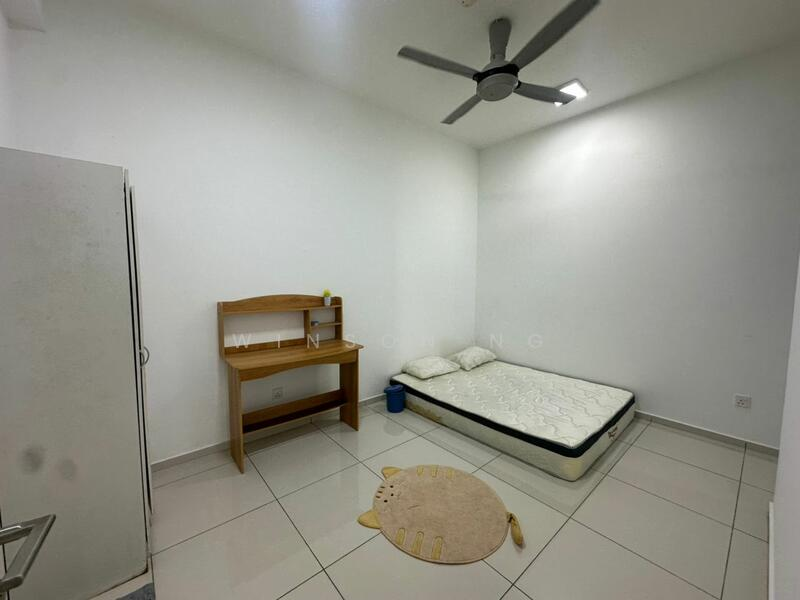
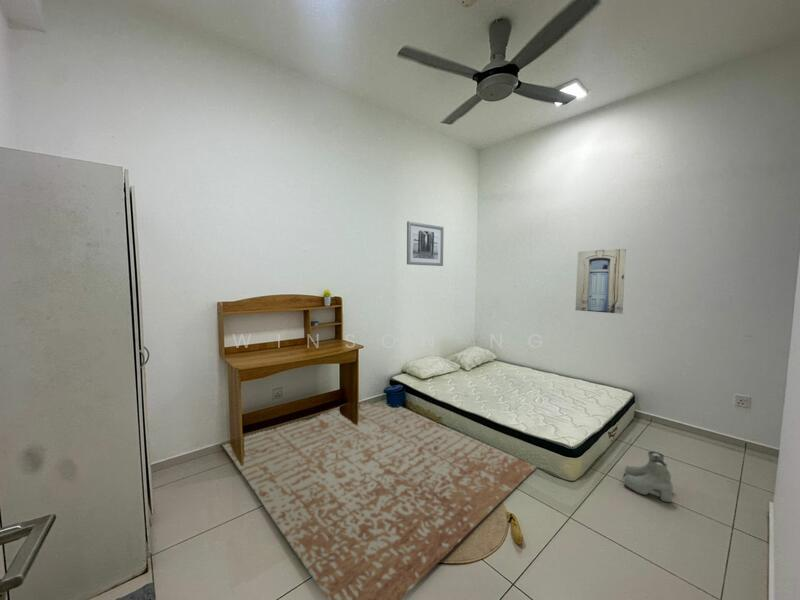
+ rug (345, 438)
+ boots (647, 471)
+ wall art (426, 244)
+ wall art (599, 281)
